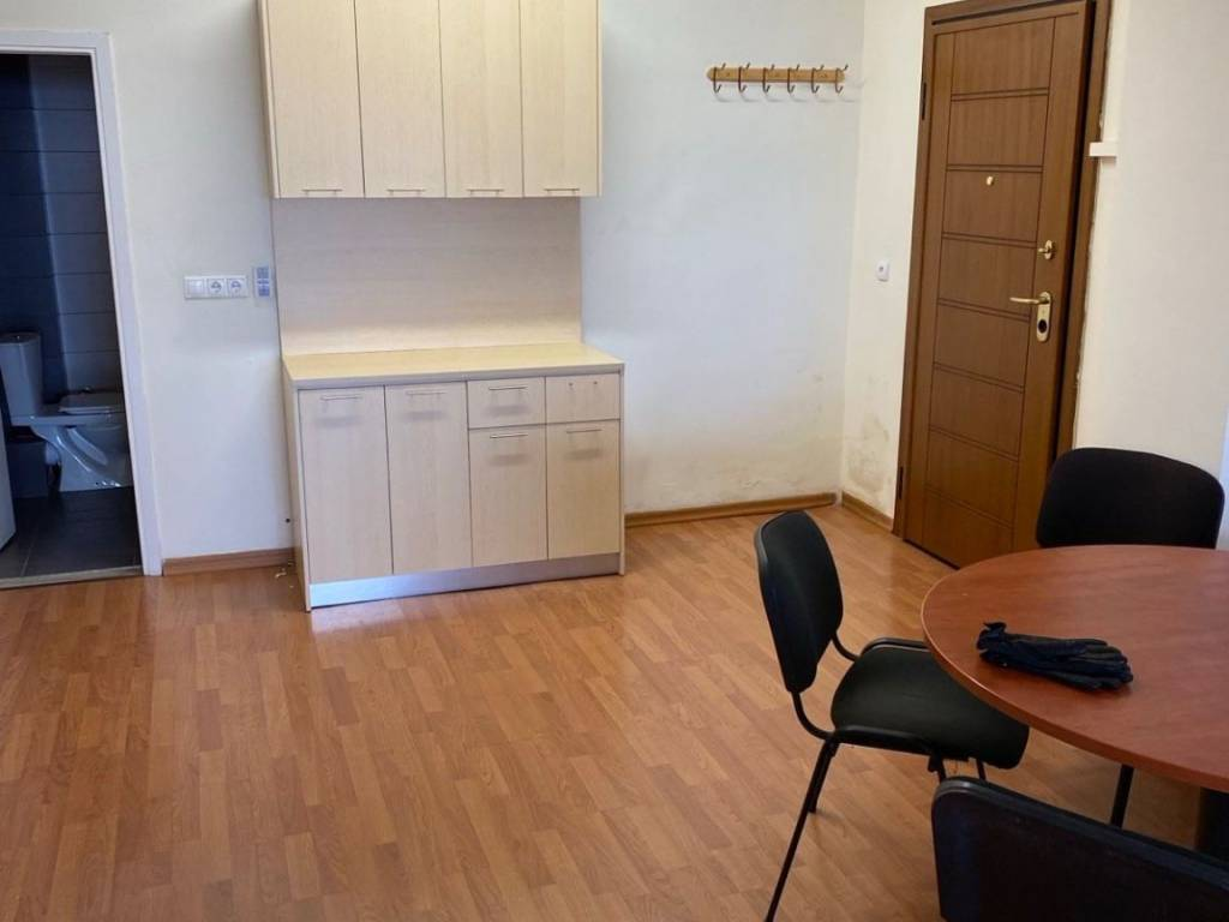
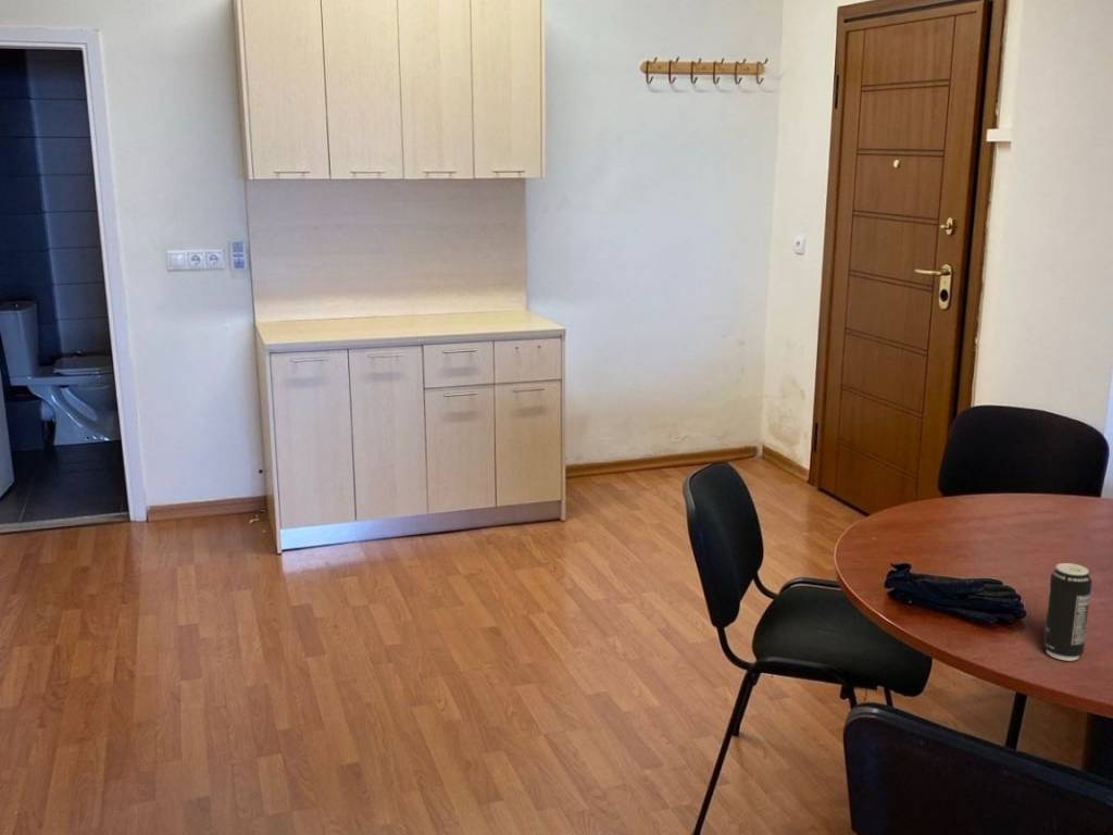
+ beverage can (1067, 611)
